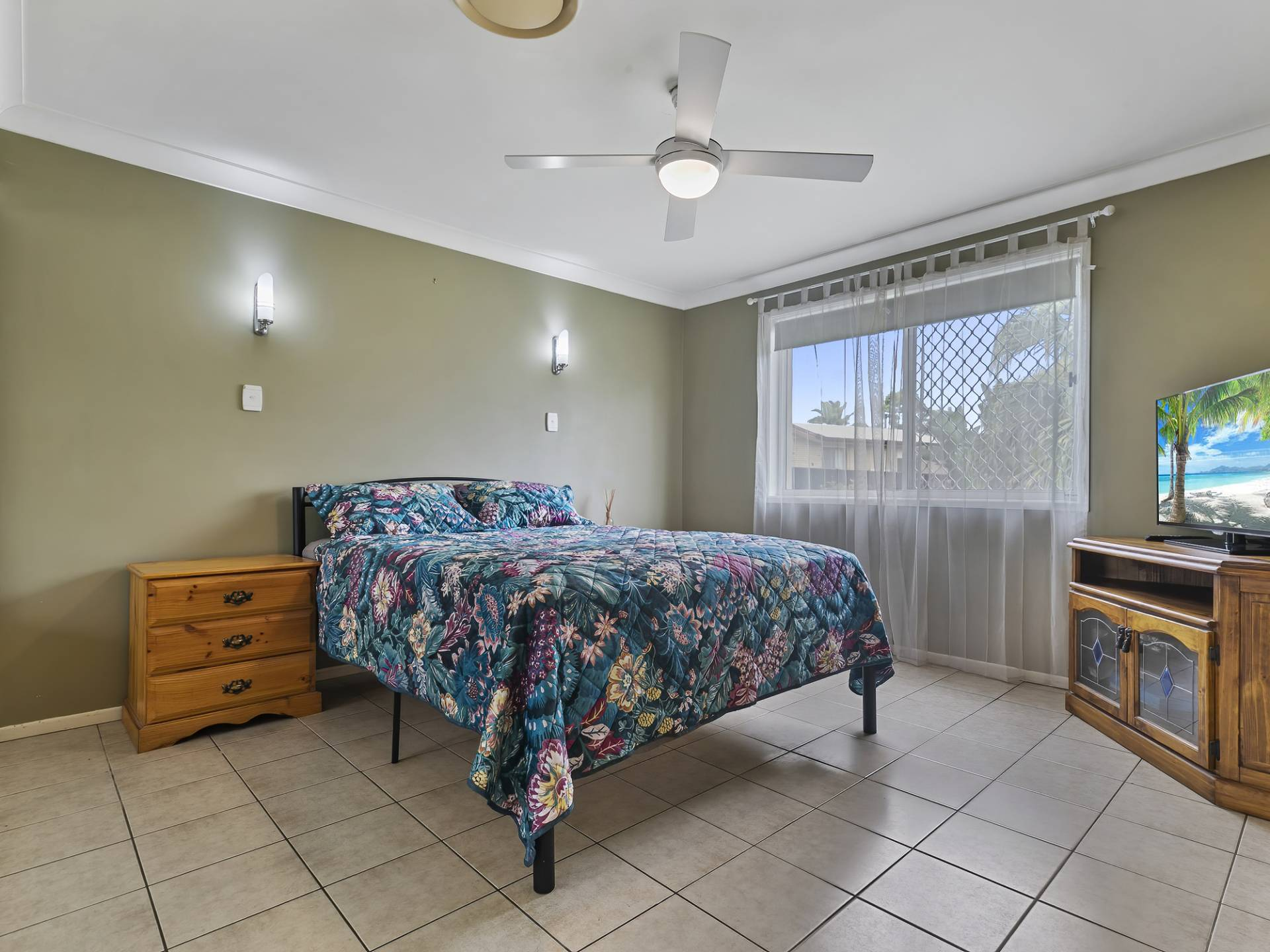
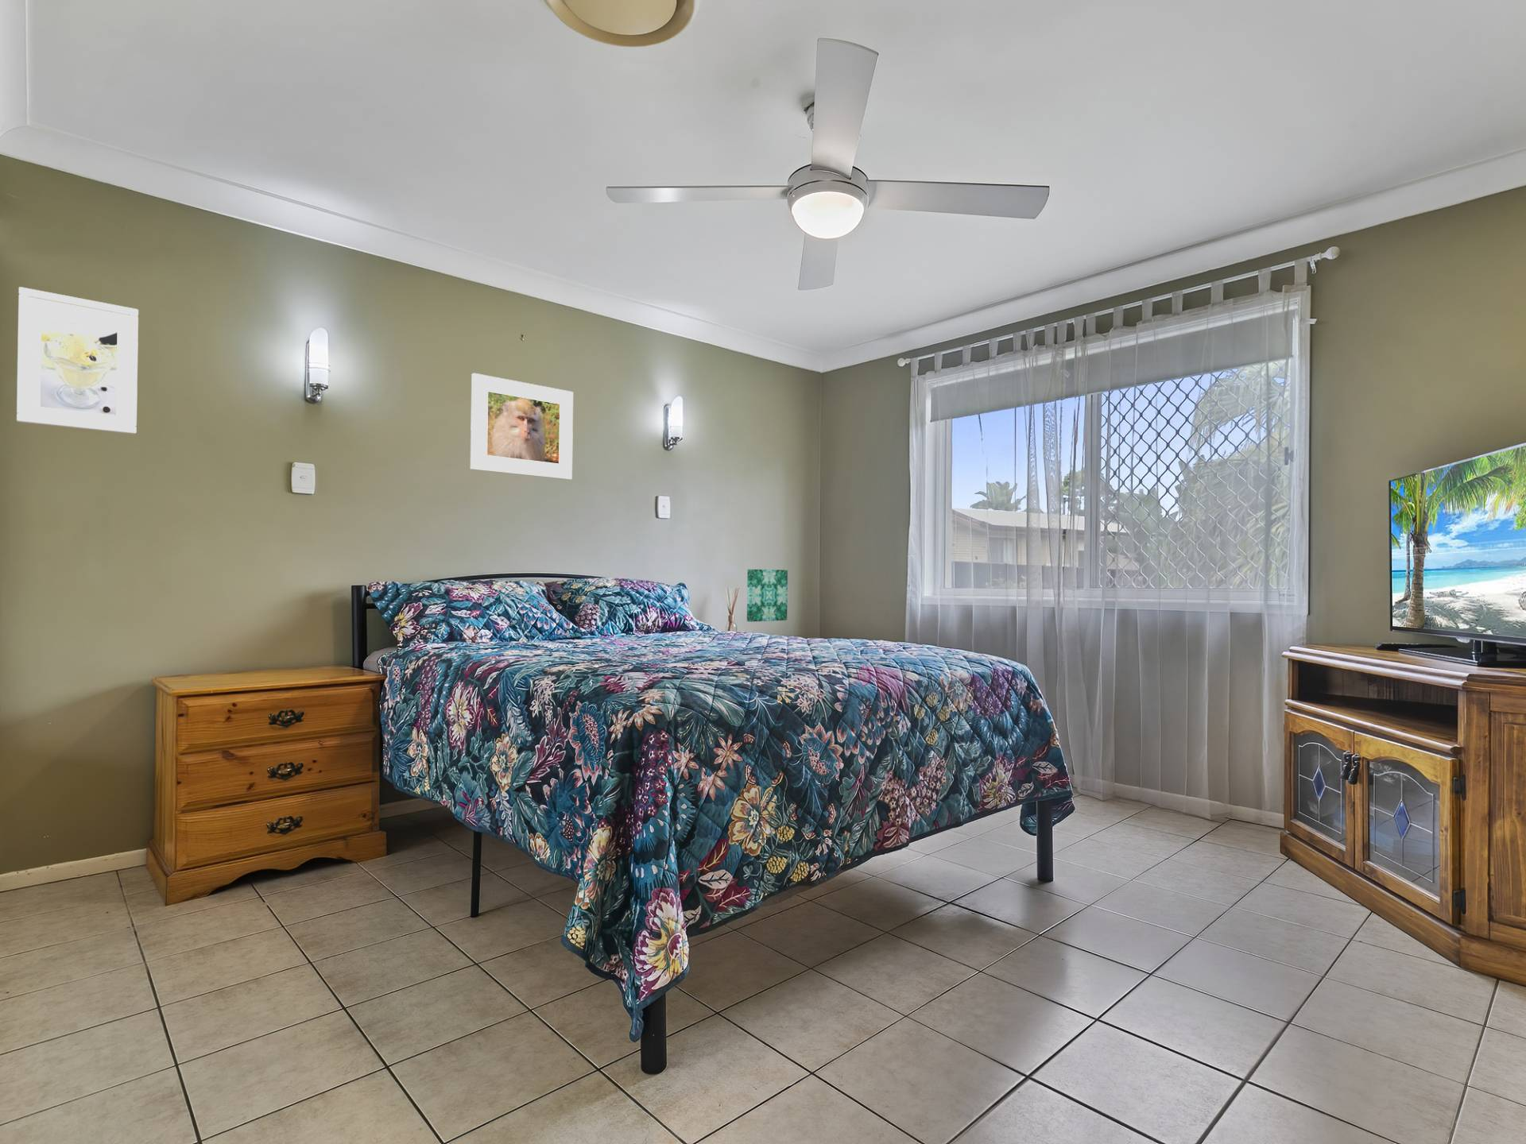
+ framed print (79, 363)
+ wall art (767, 595)
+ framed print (524, 428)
